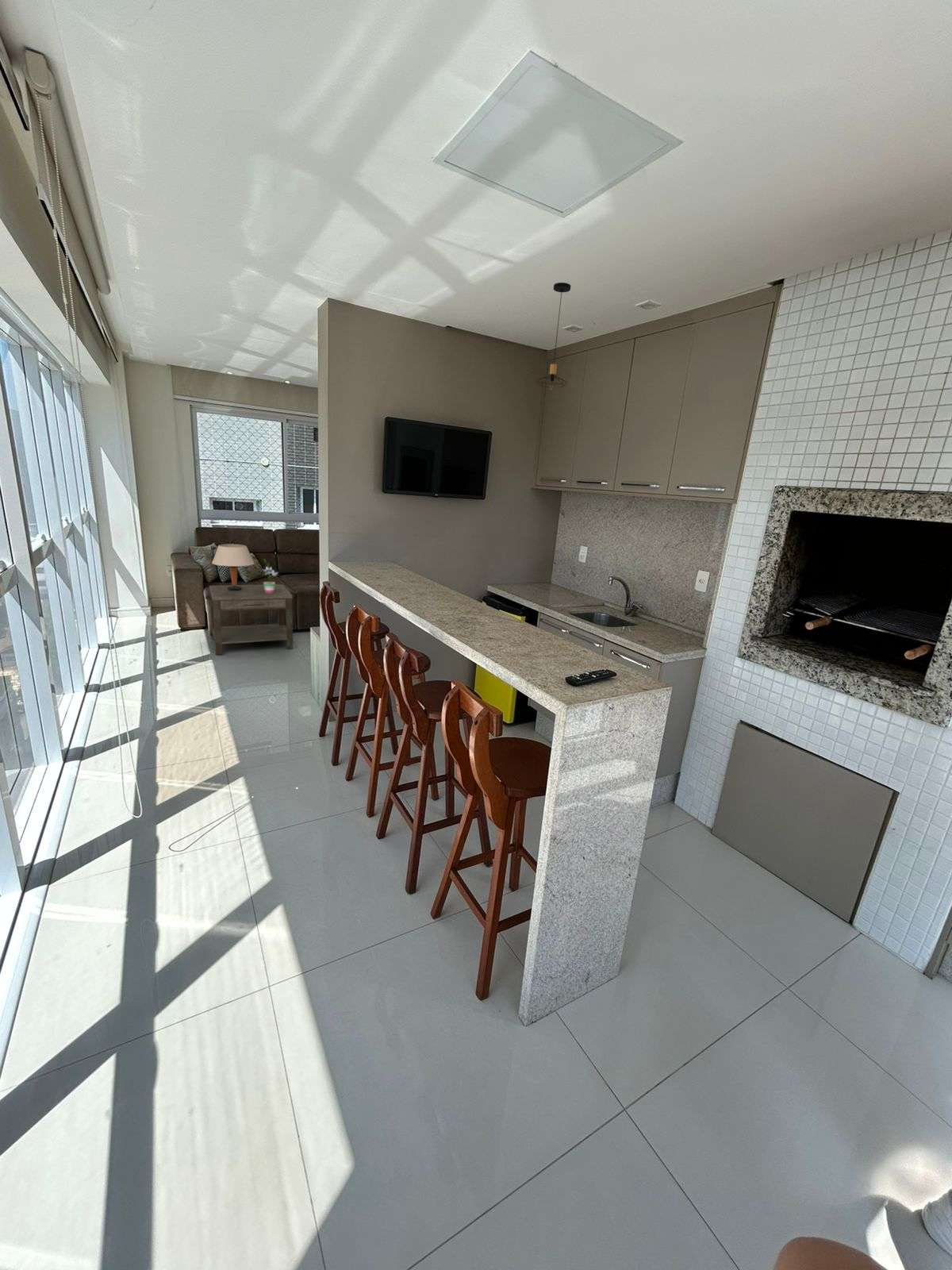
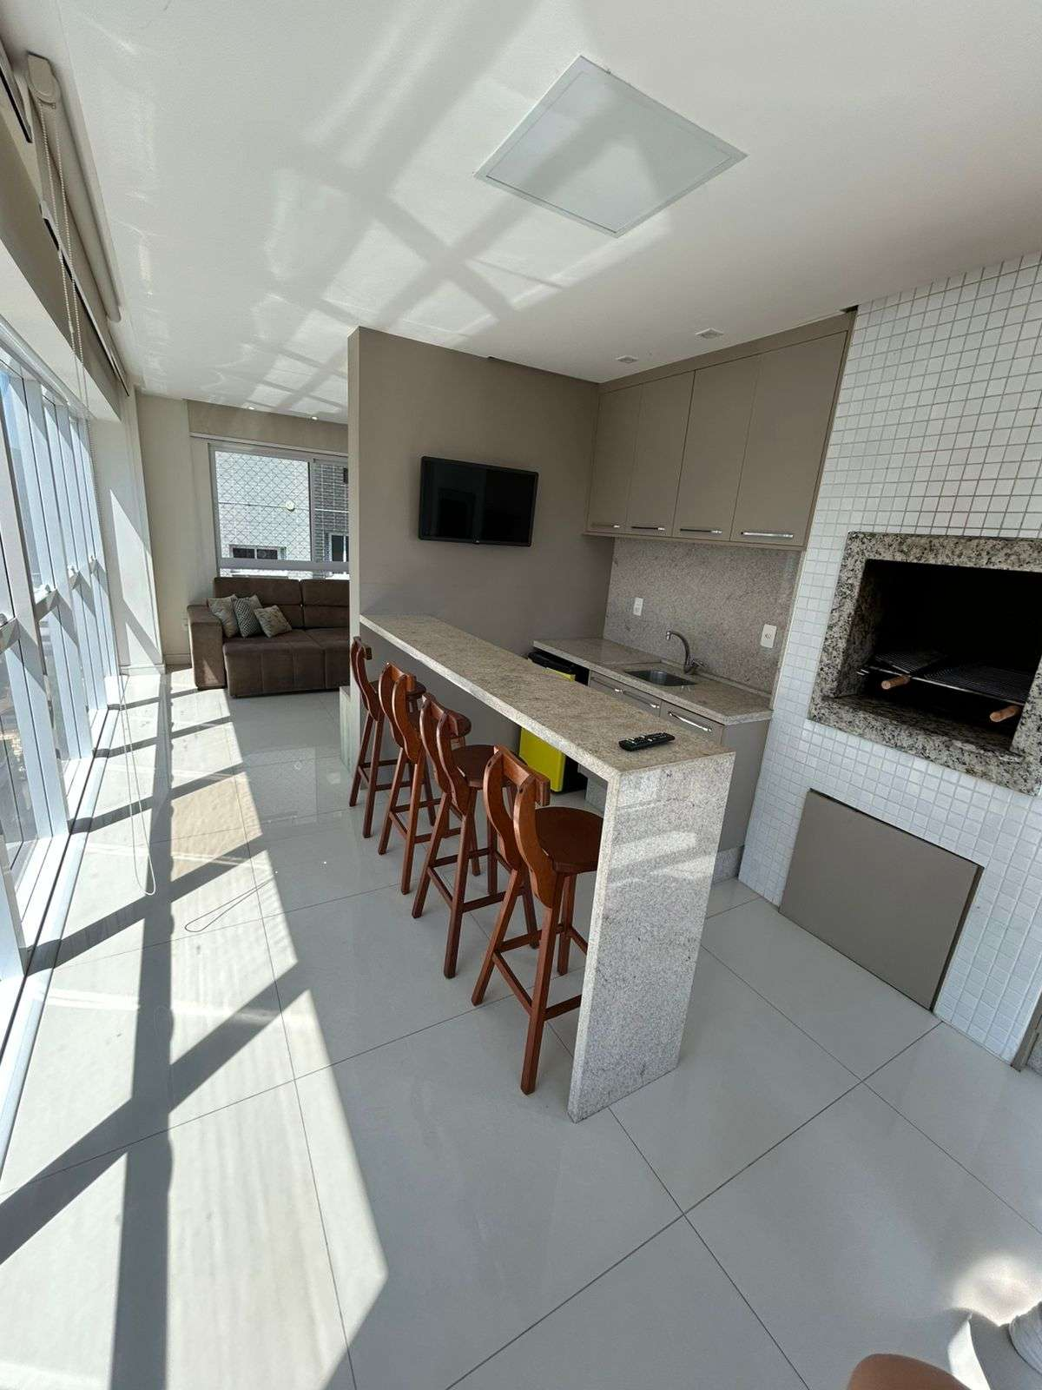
- pendant light (556, 341)
- table lamp (233, 568)
- side table (251, 610)
- potted plant (271, 575)
